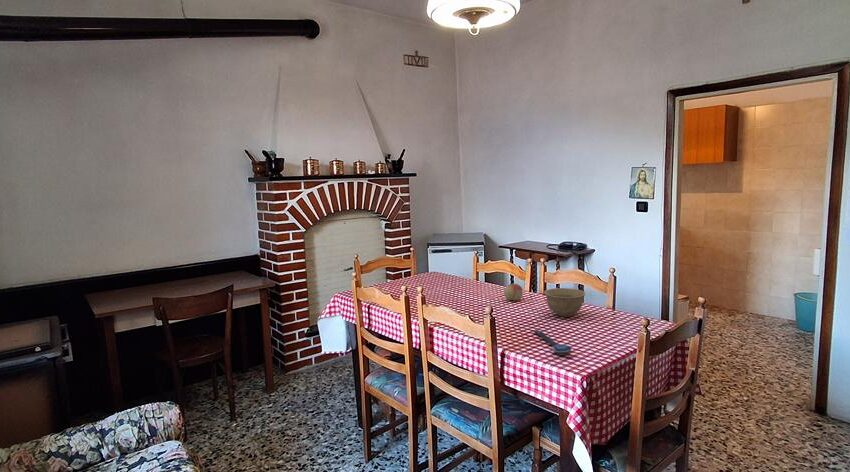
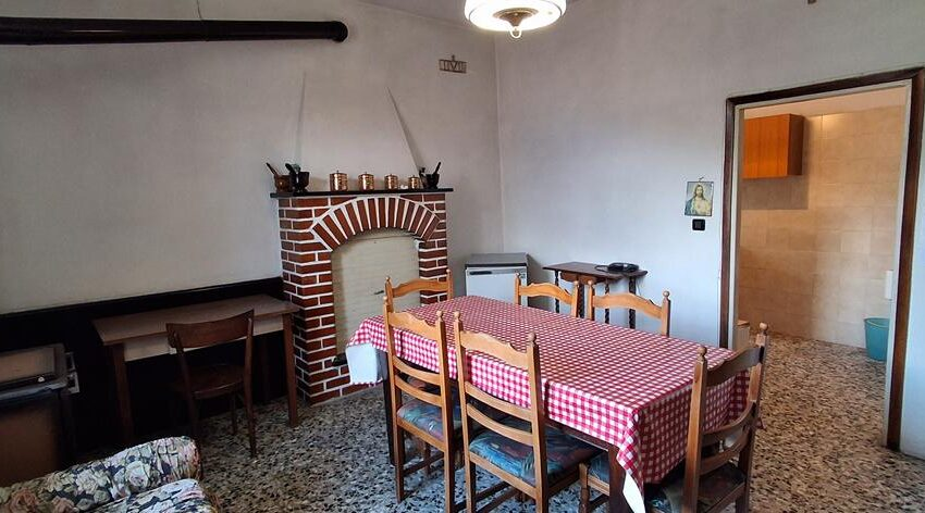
- spoon (552, 340)
- bowl (564, 303)
- fruit (513, 292)
